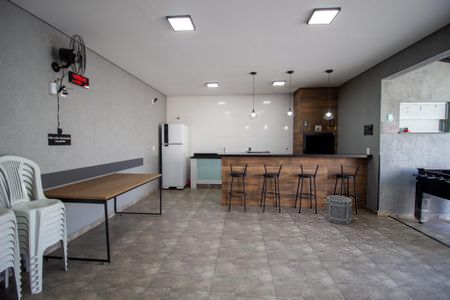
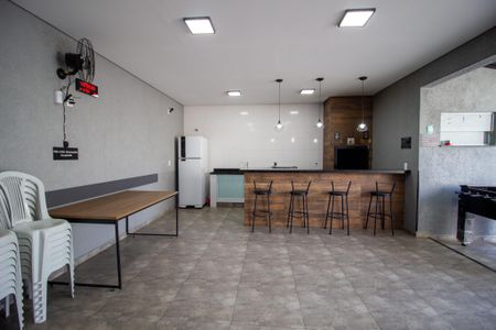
- bucket (338, 209)
